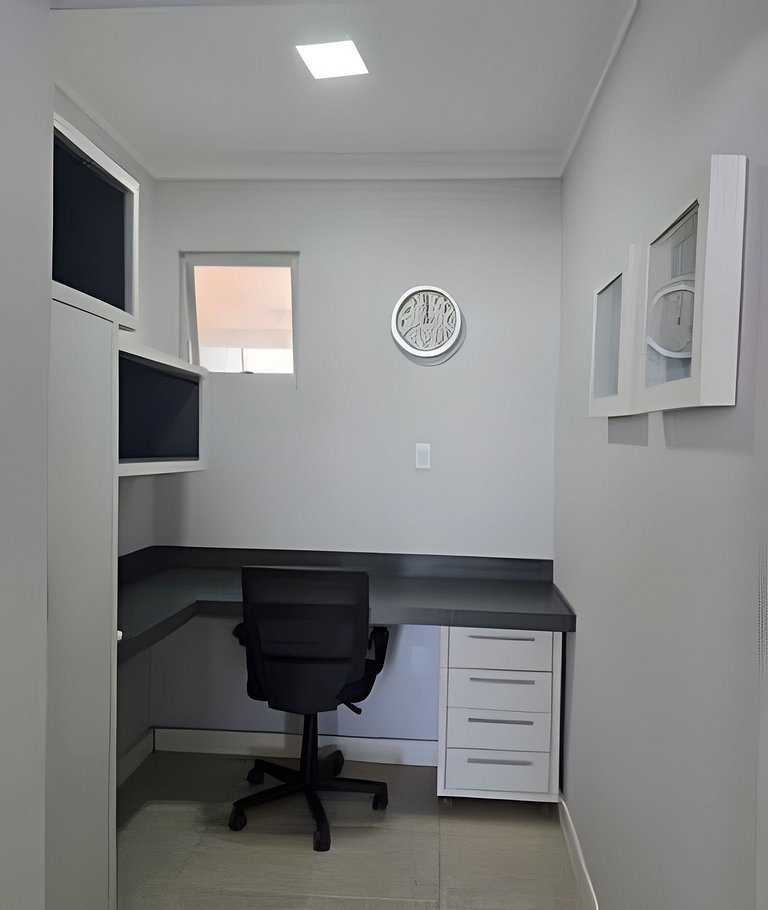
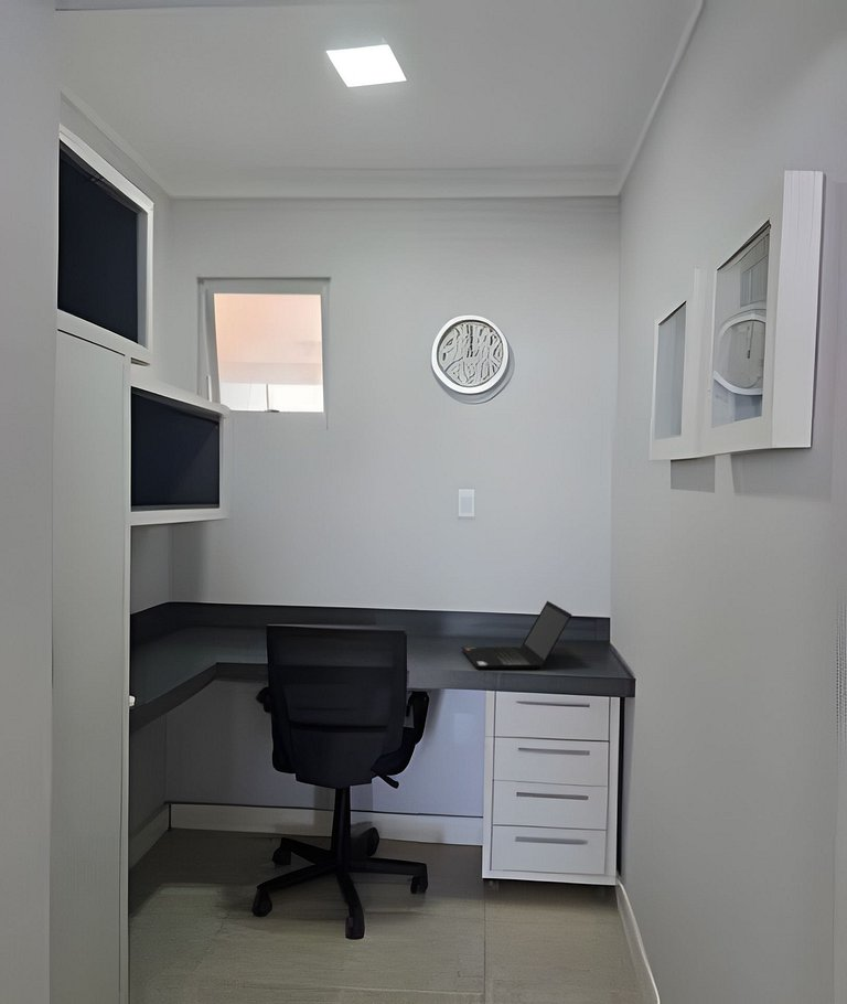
+ laptop computer (525, 639)
